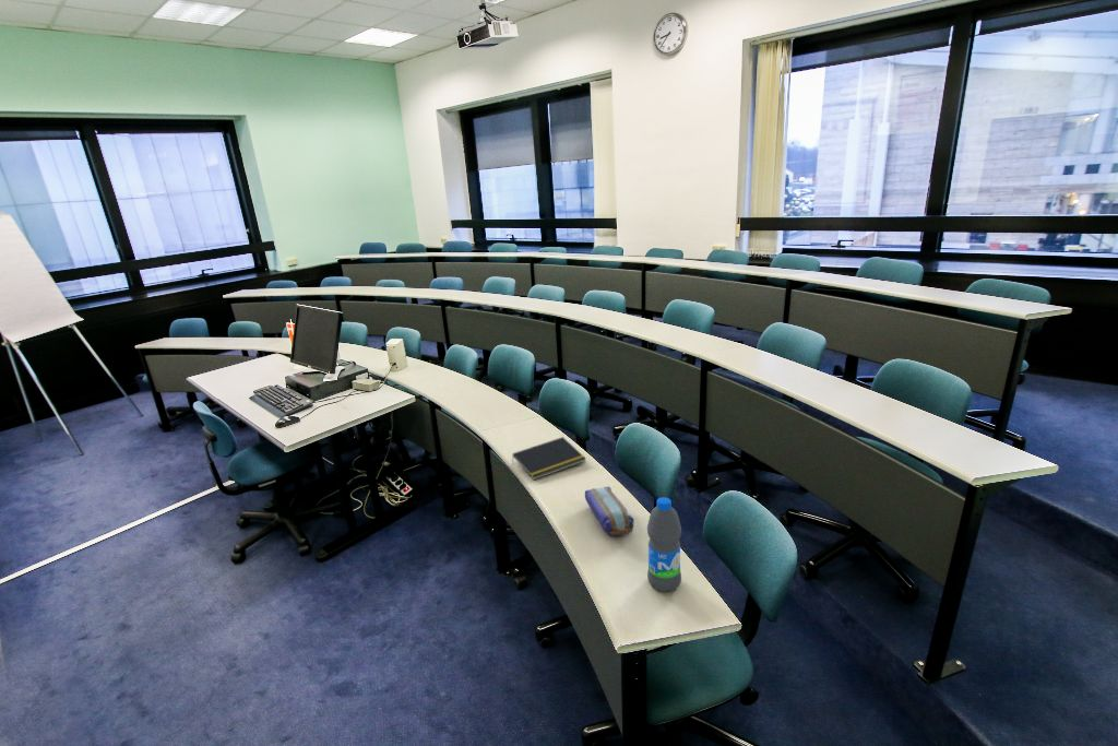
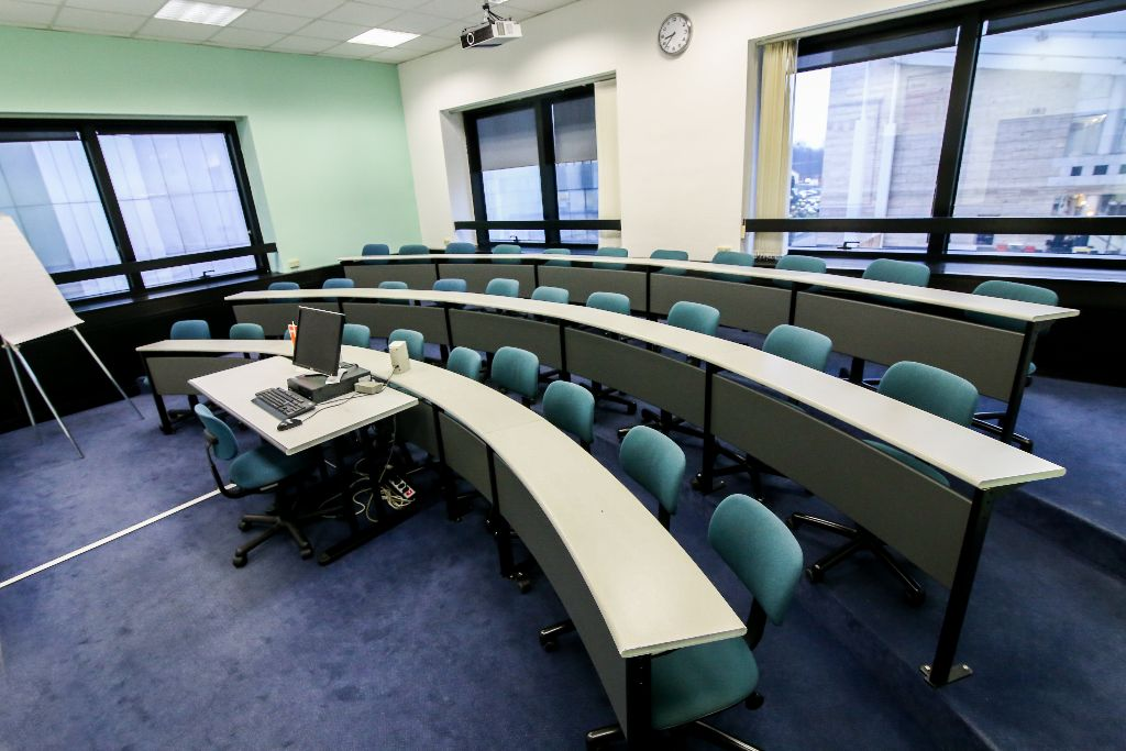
- water bottle (664, 542)
- notepad (549, 457)
- pencil case (608, 510)
